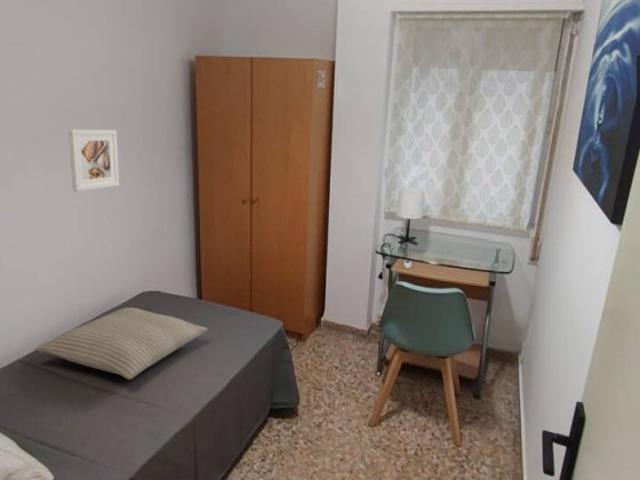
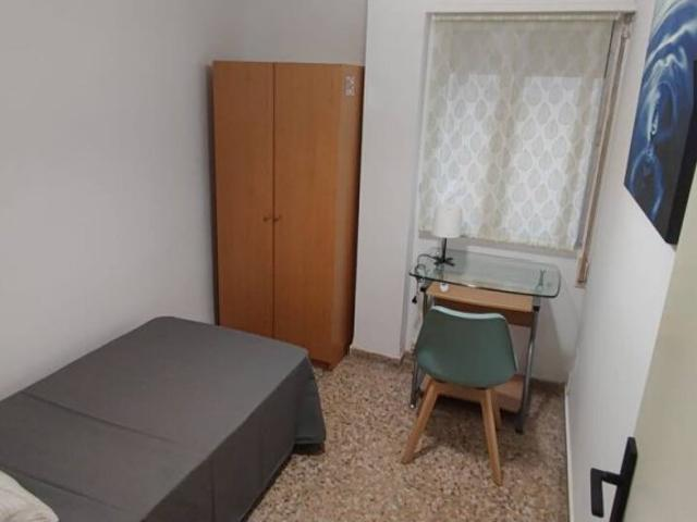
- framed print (95, 159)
- pillow (127, 338)
